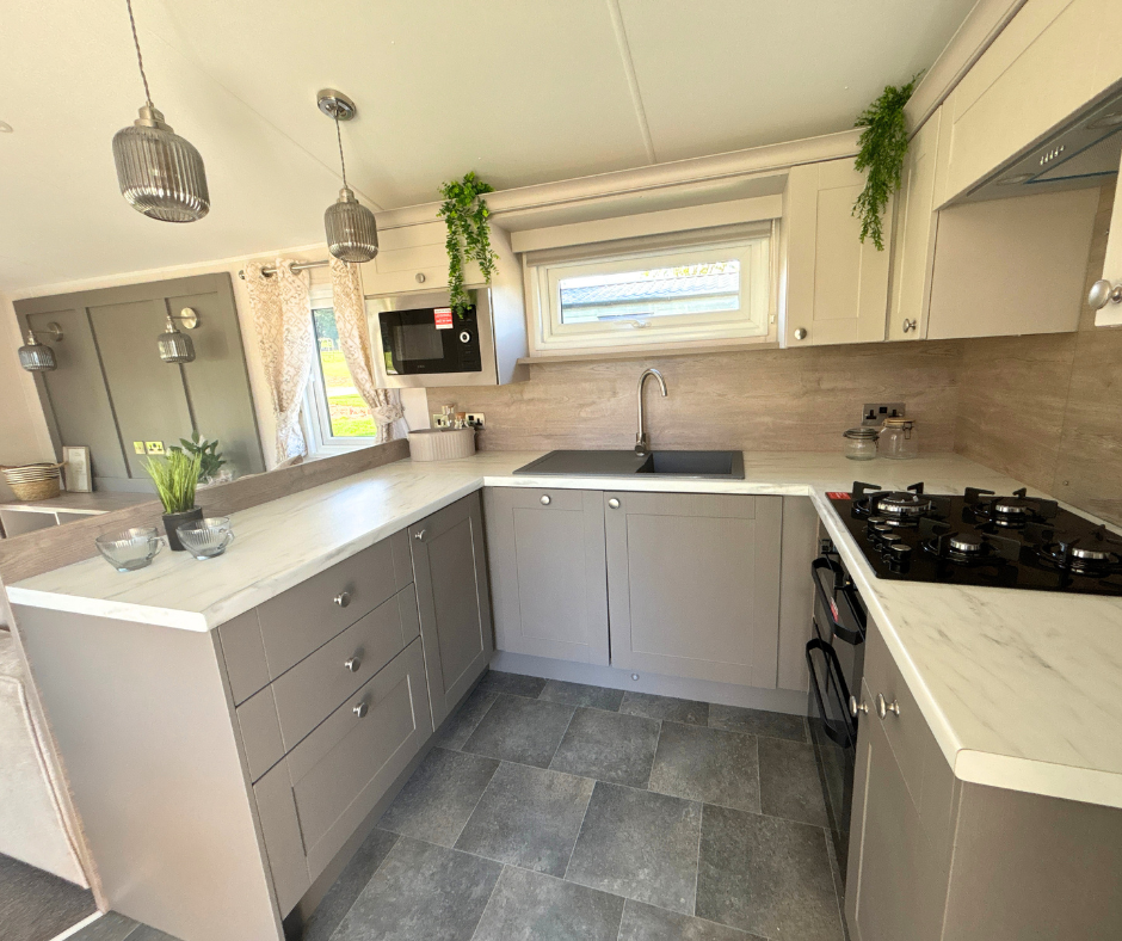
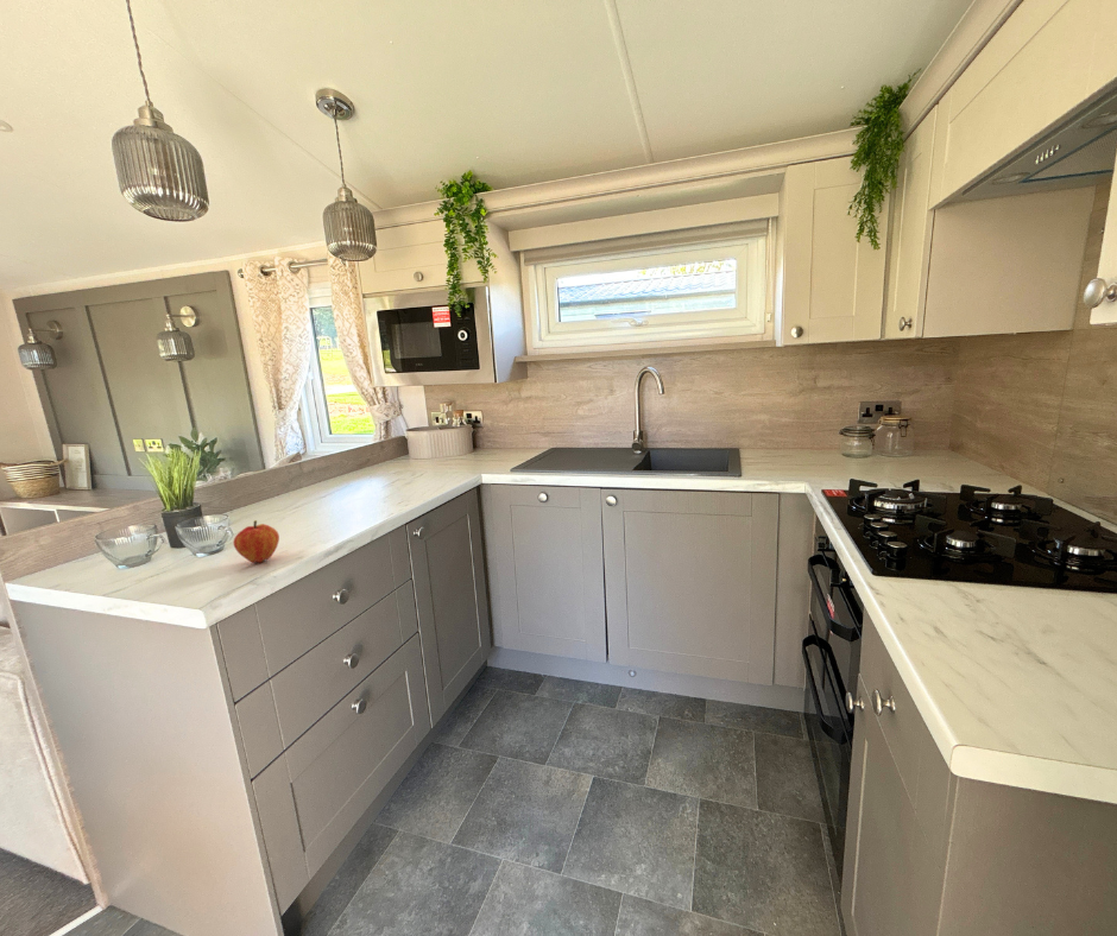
+ fruit (257, 540)
